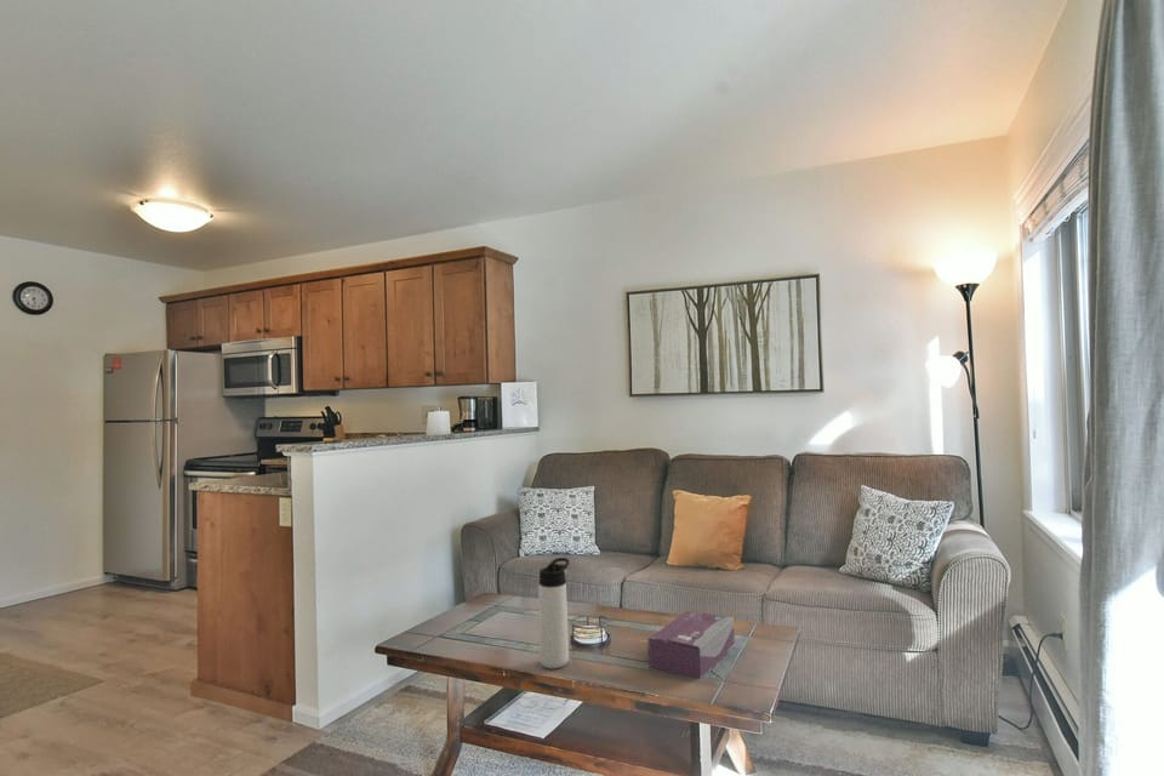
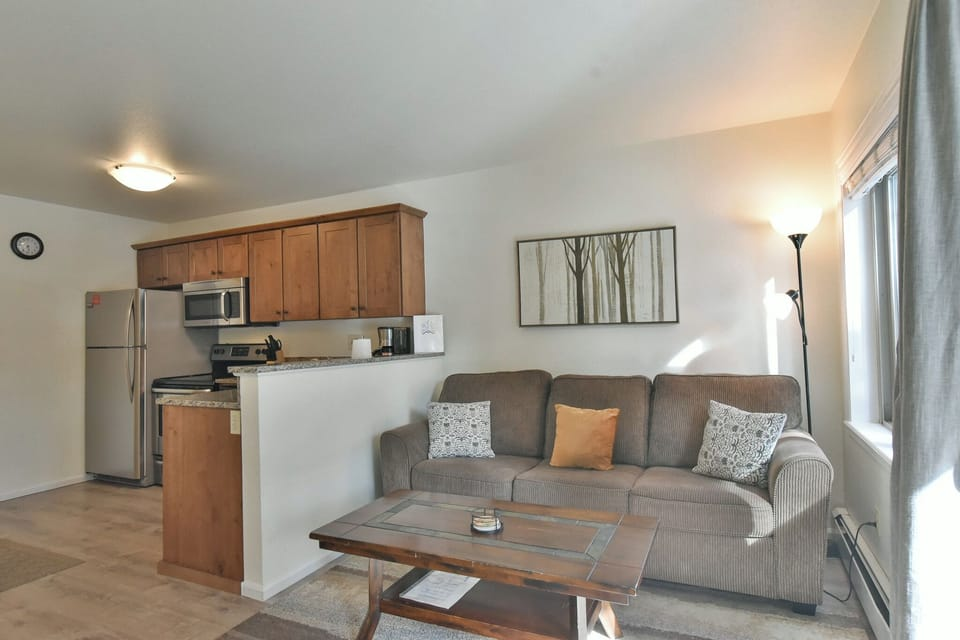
- thermos bottle (555, 611)
- tissue box (692, 640)
